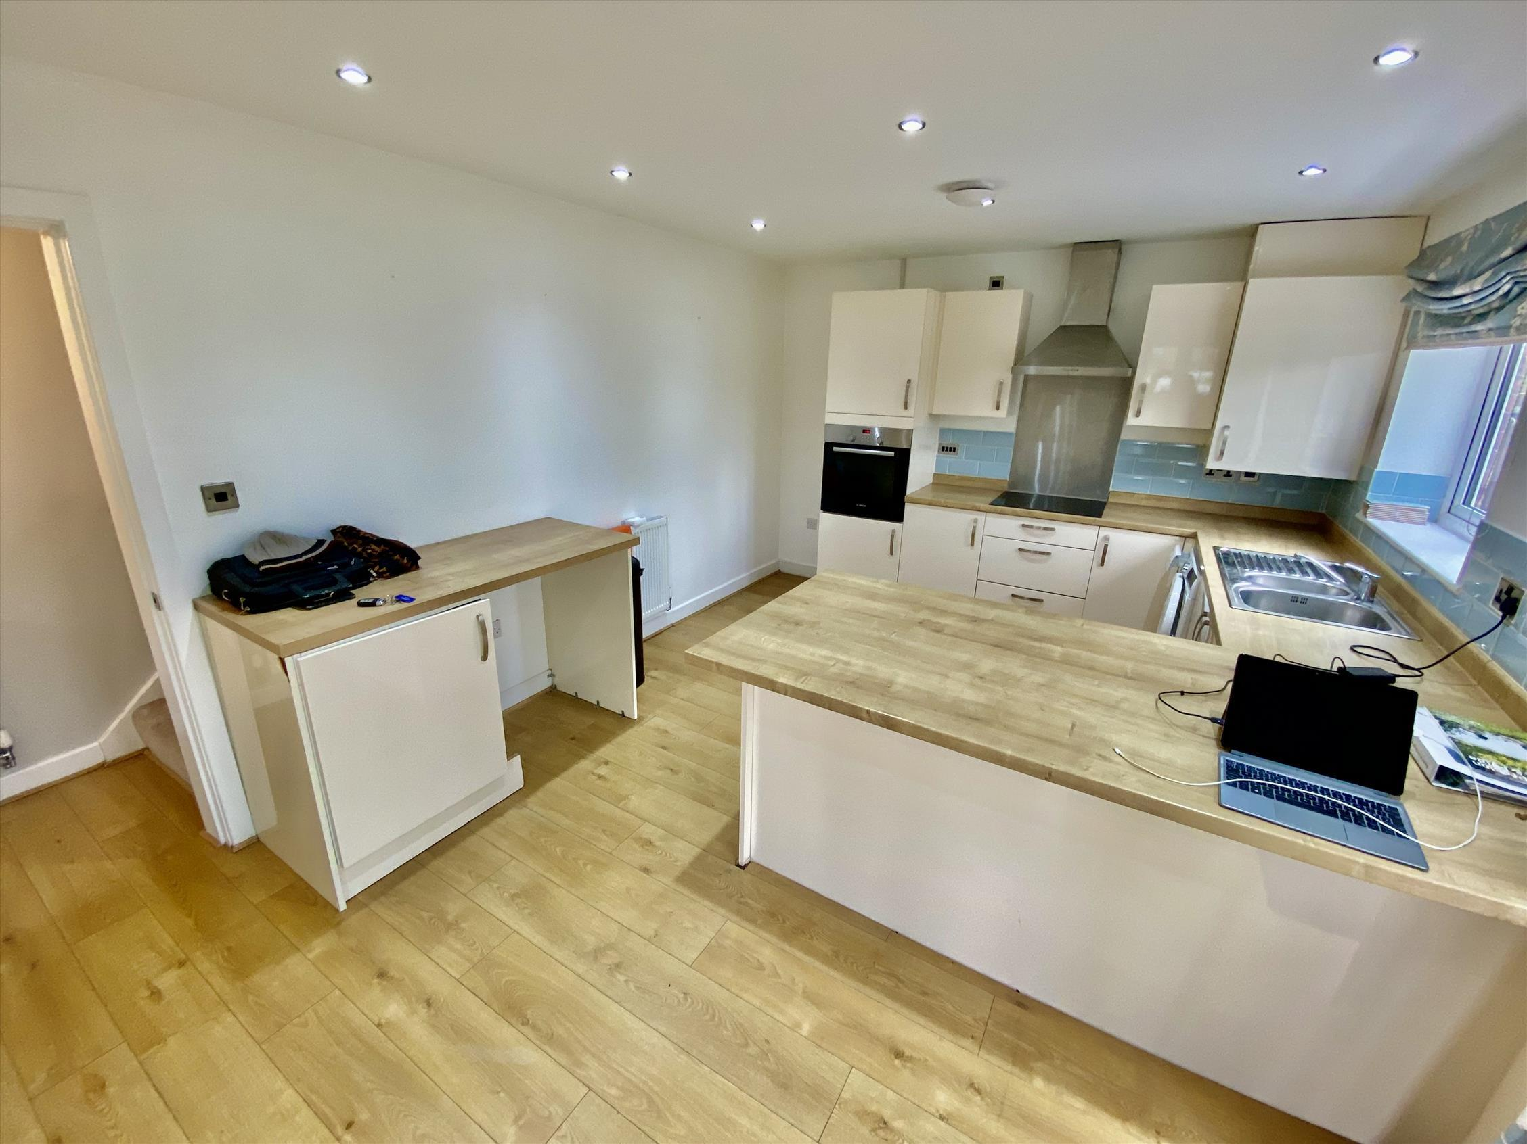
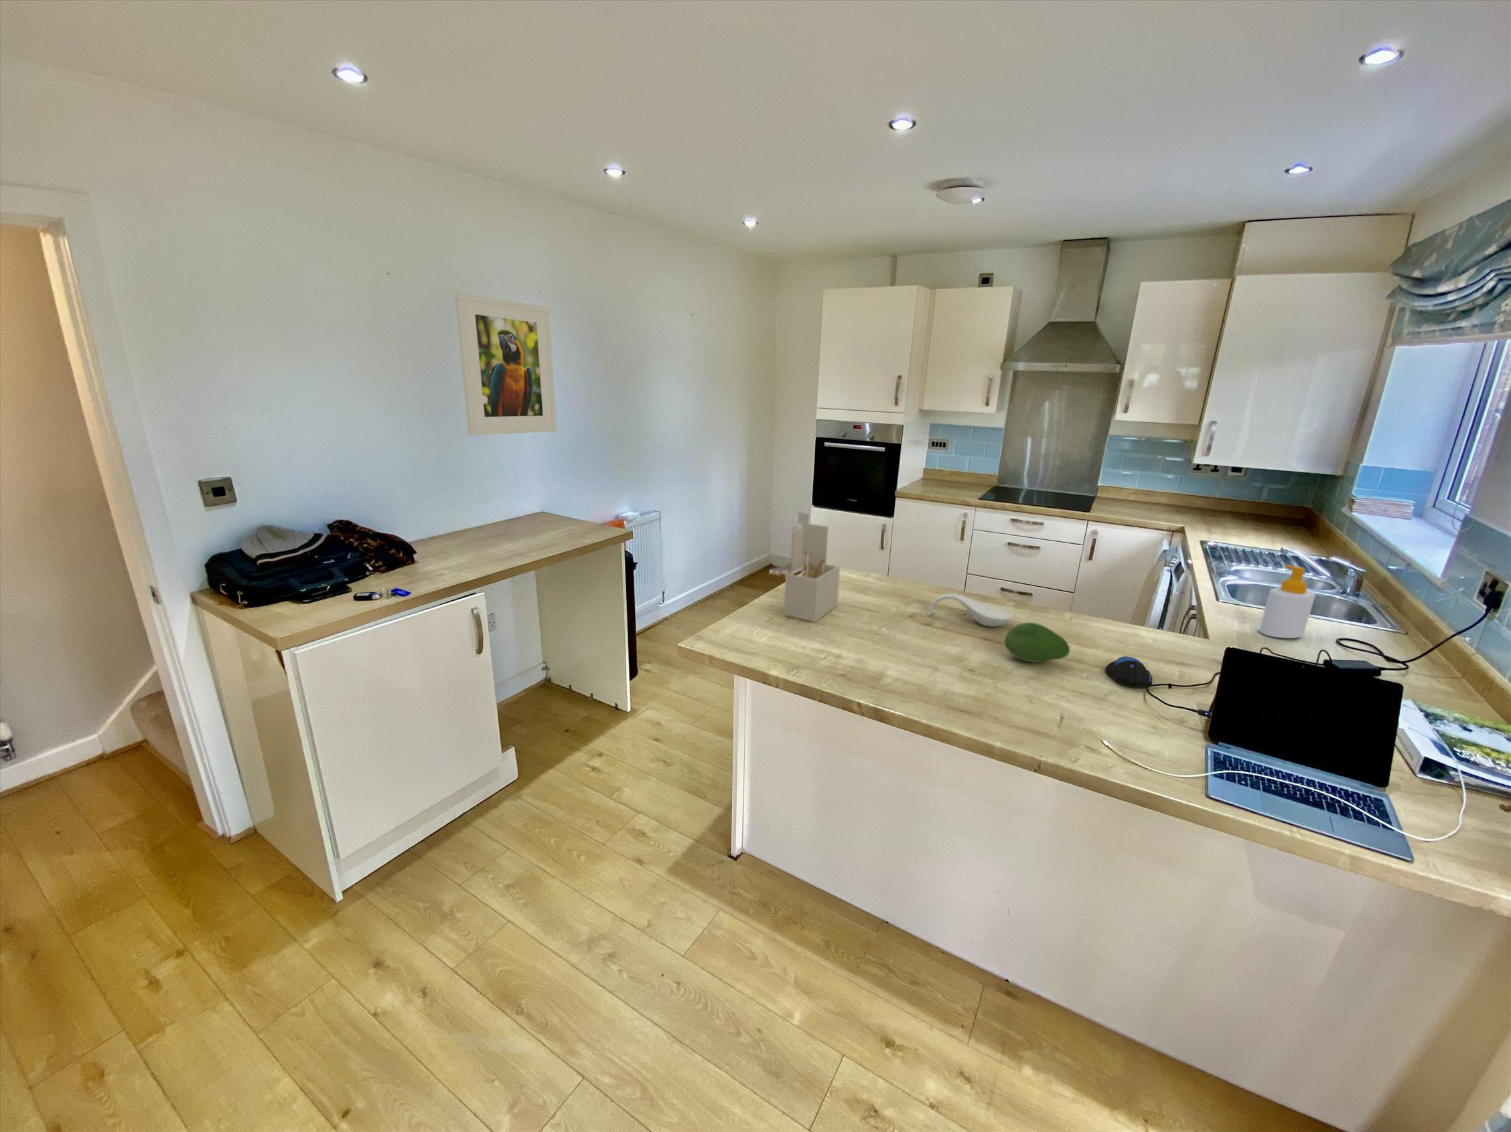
+ utensil holder (805, 568)
+ spoon rest (970, 609)
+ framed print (510, 367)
+ fruit (1036, 643)
+ soap bottle (1290, 600)
+ computer mouse (1129, 668)
